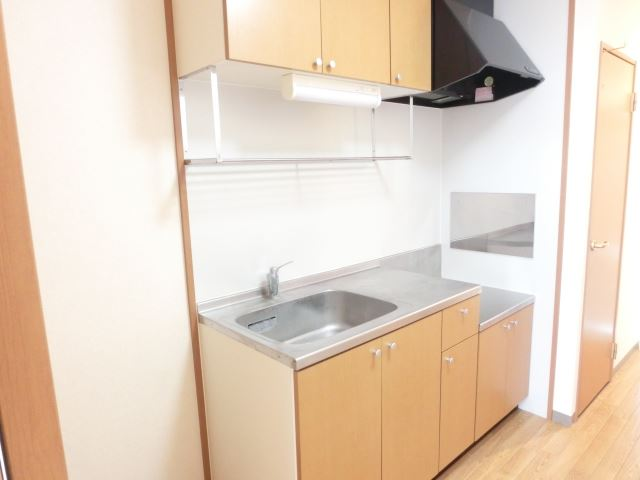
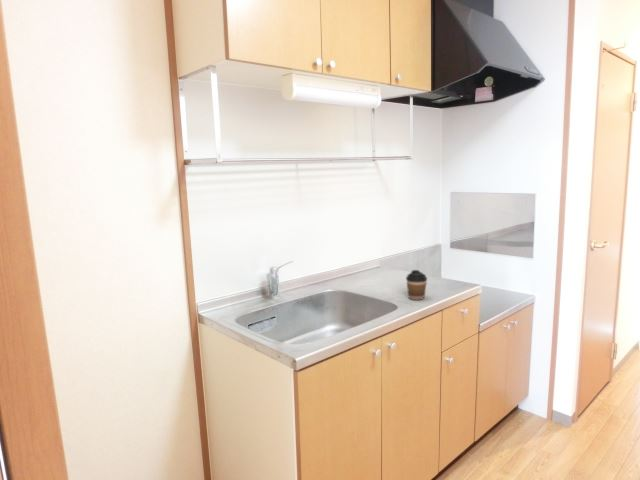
+ coffee cup (416, 284)
